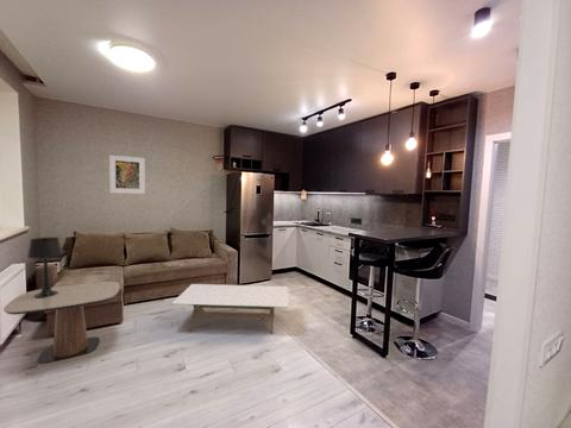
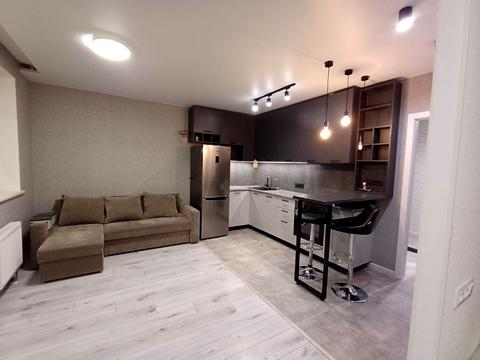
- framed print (127, 175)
- table lamp (45, 266)
- coffee table (234, 308)
- side table (69, 321)
